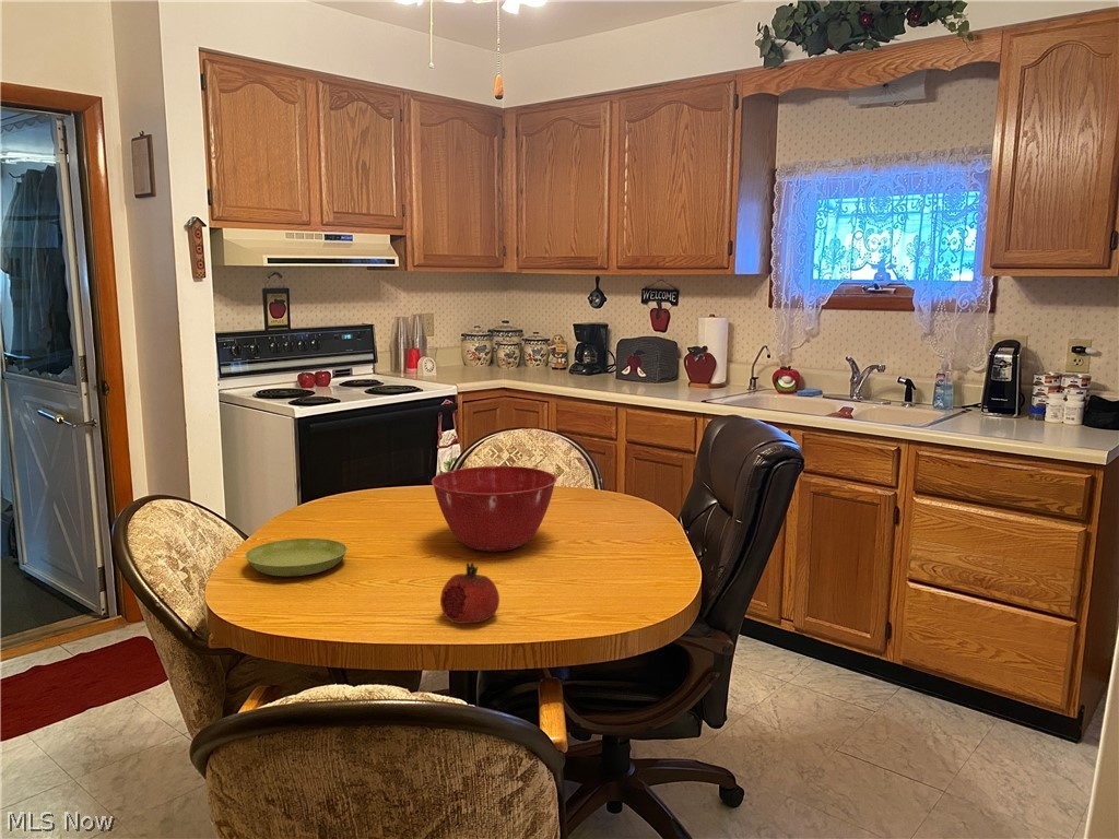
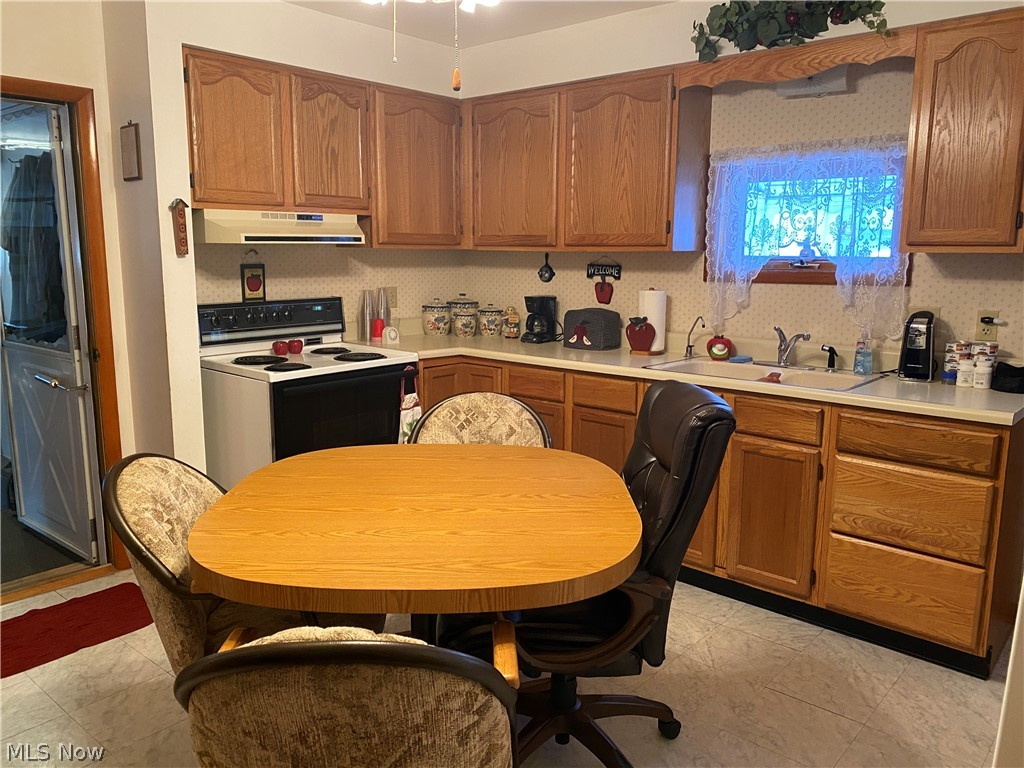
- fruit (470, 590)
- mixing bowl (494, 510)
- saucer (297, 557)
